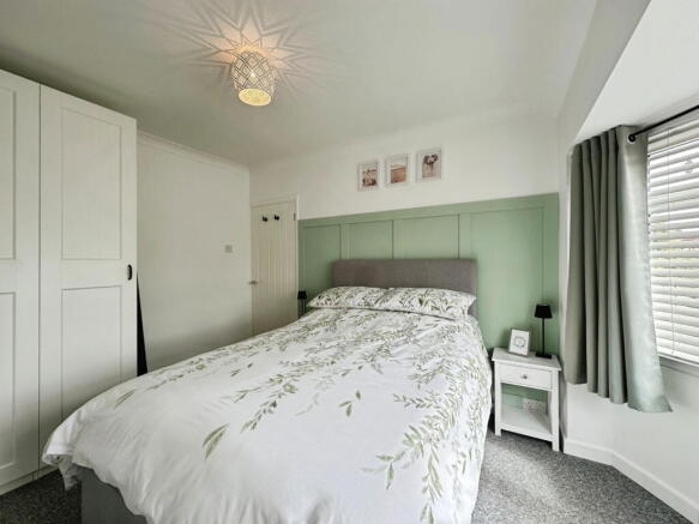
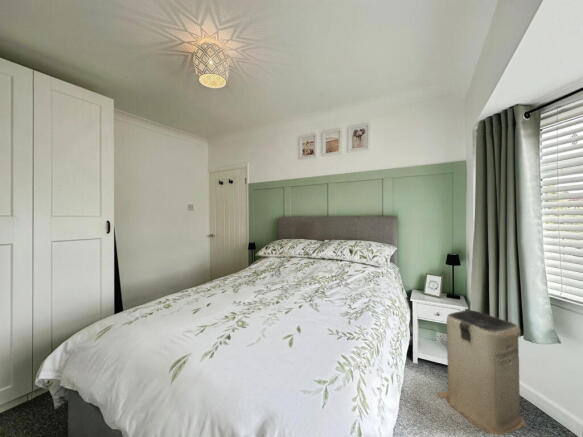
+ laundry basket (480, 363)
